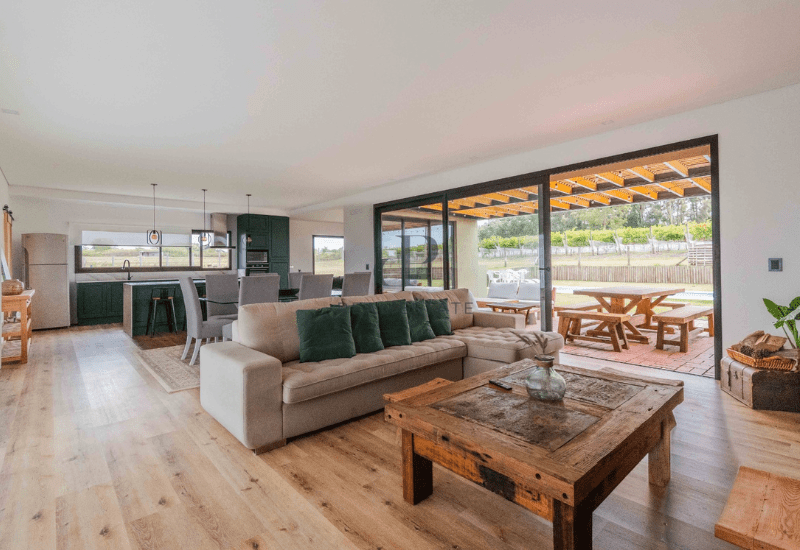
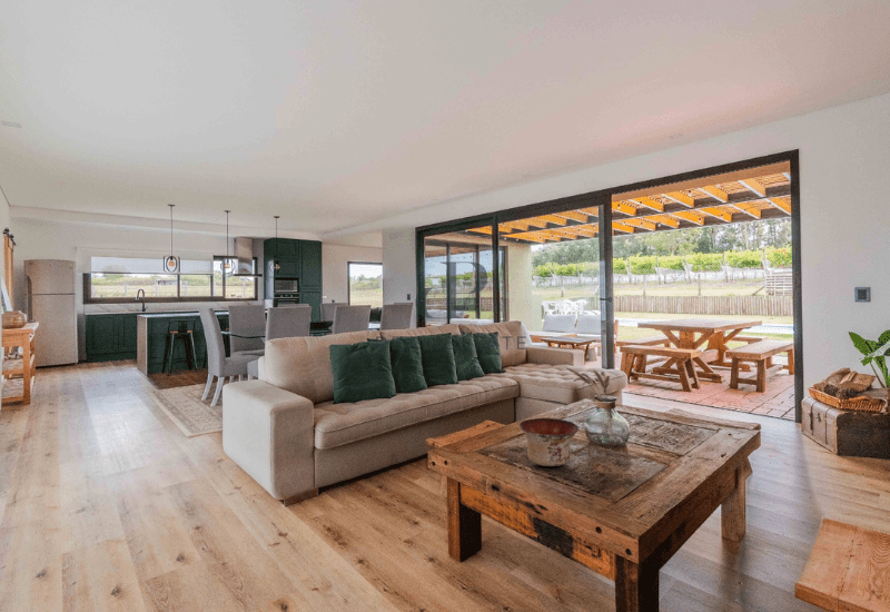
+ bowl (548, 444)
